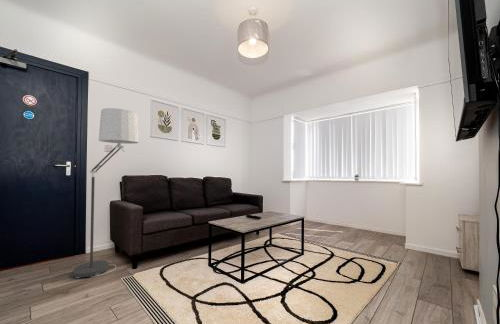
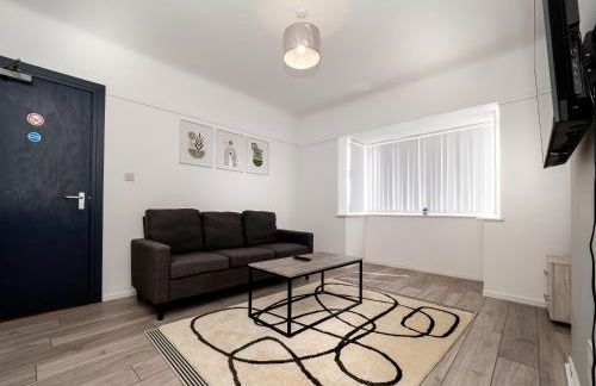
- floor lamp (93, 195)
